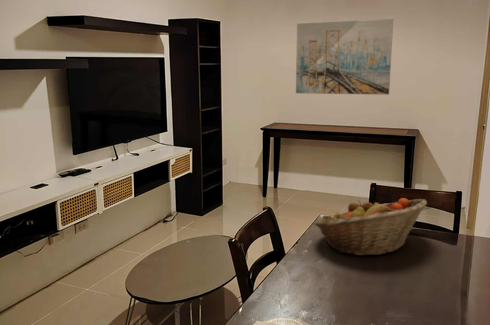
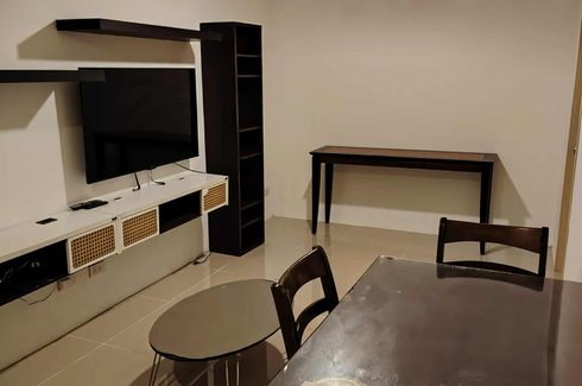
- wall art (341, 58)
- fruit basket (370, 221)
